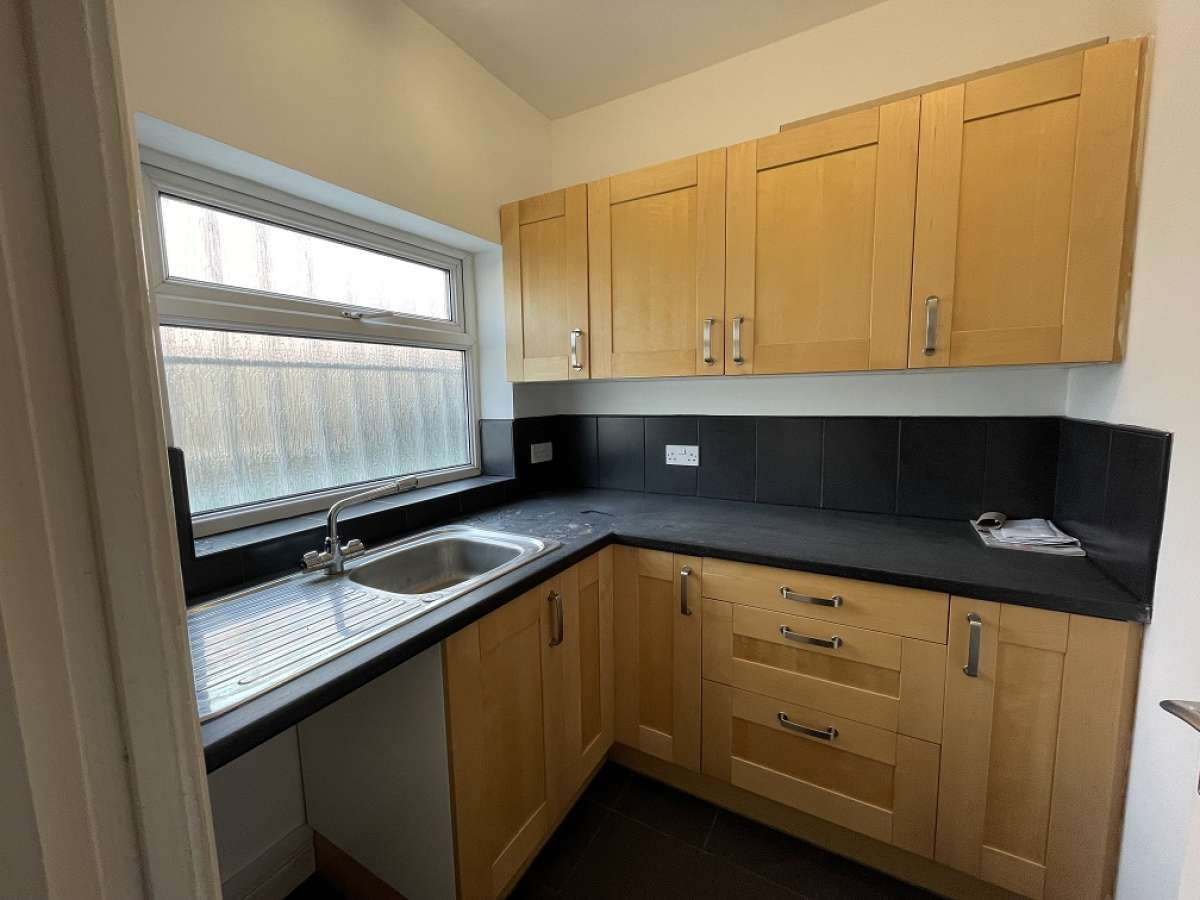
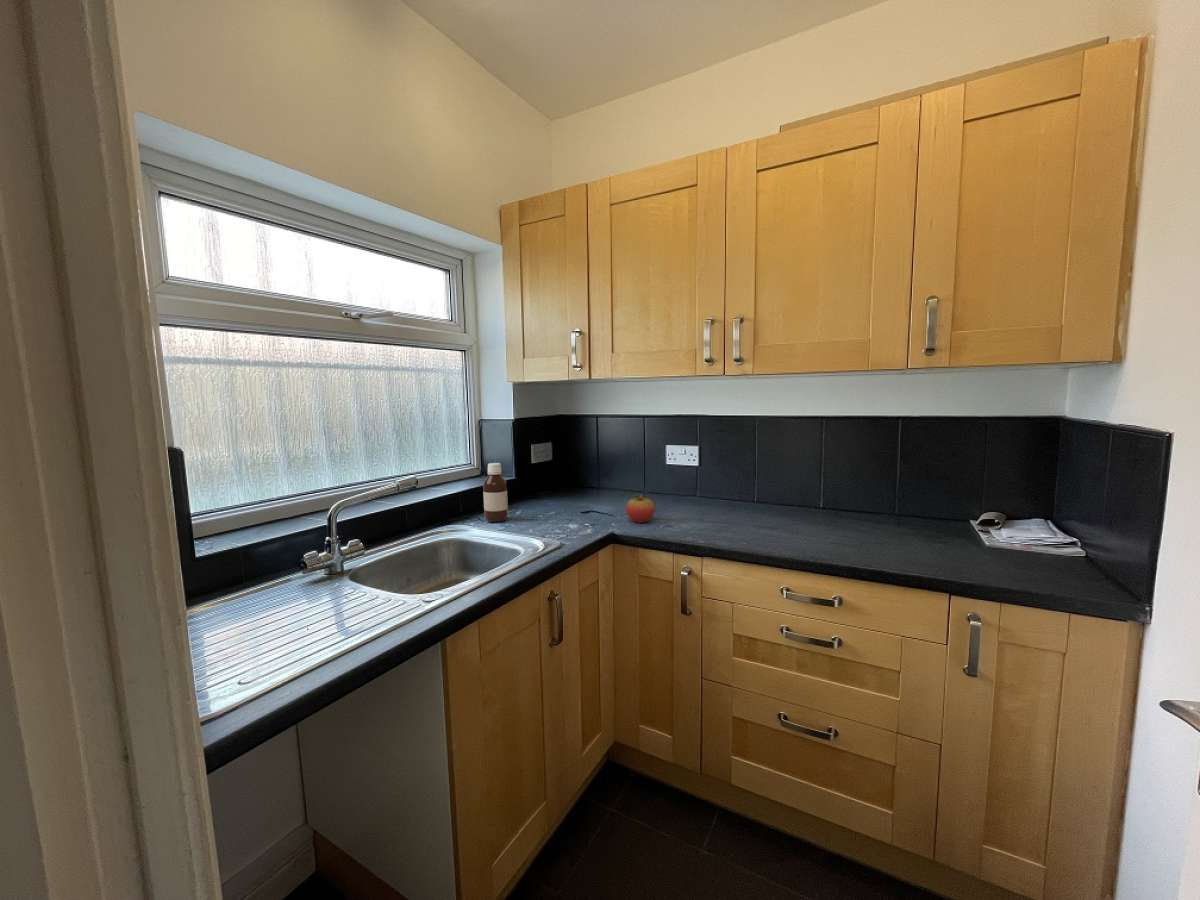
+ fruit (640, 506)
+ bottle (495, 492)
